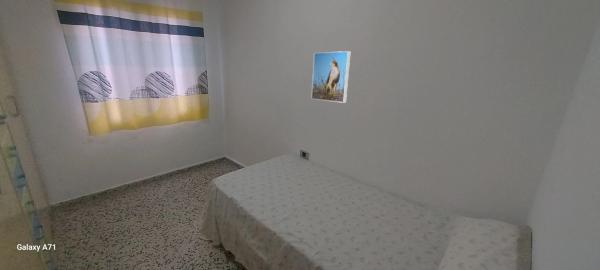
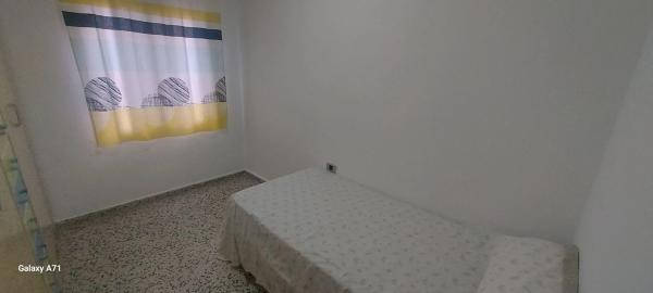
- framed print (329, 77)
